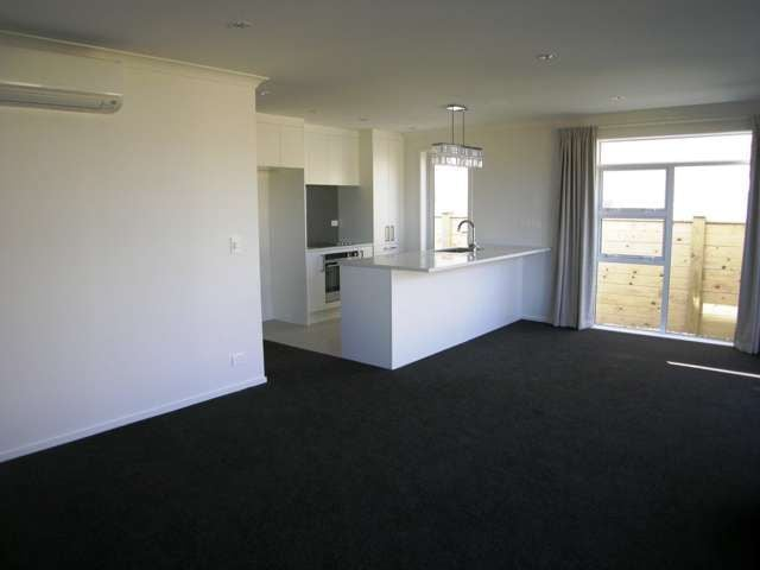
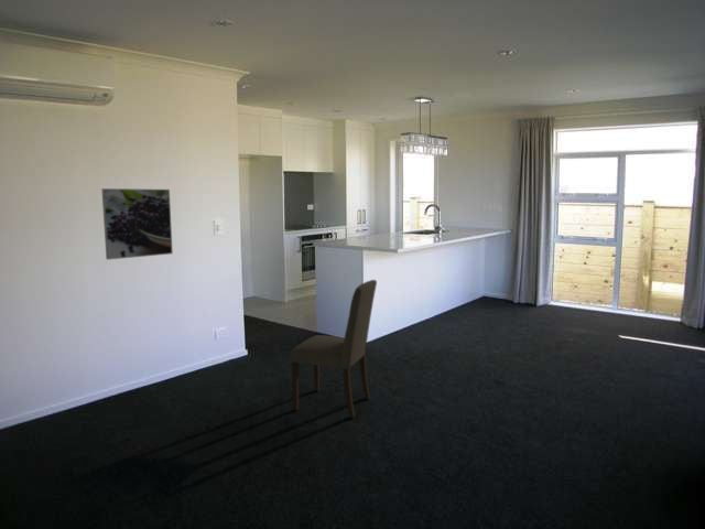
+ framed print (139, 223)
+ dining chair (335, 343)
